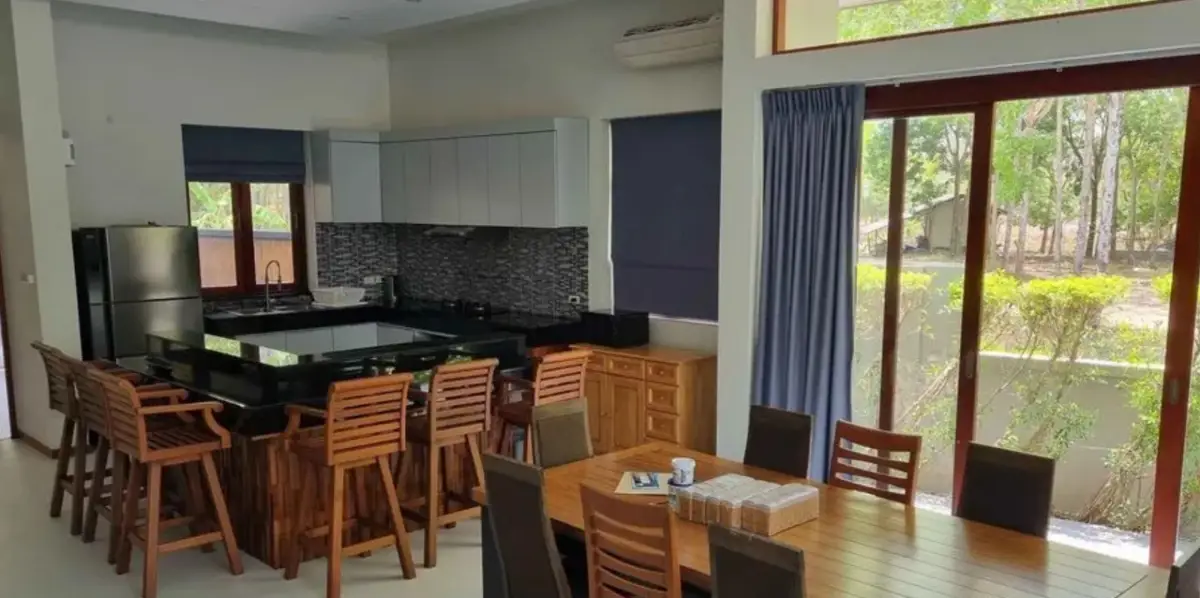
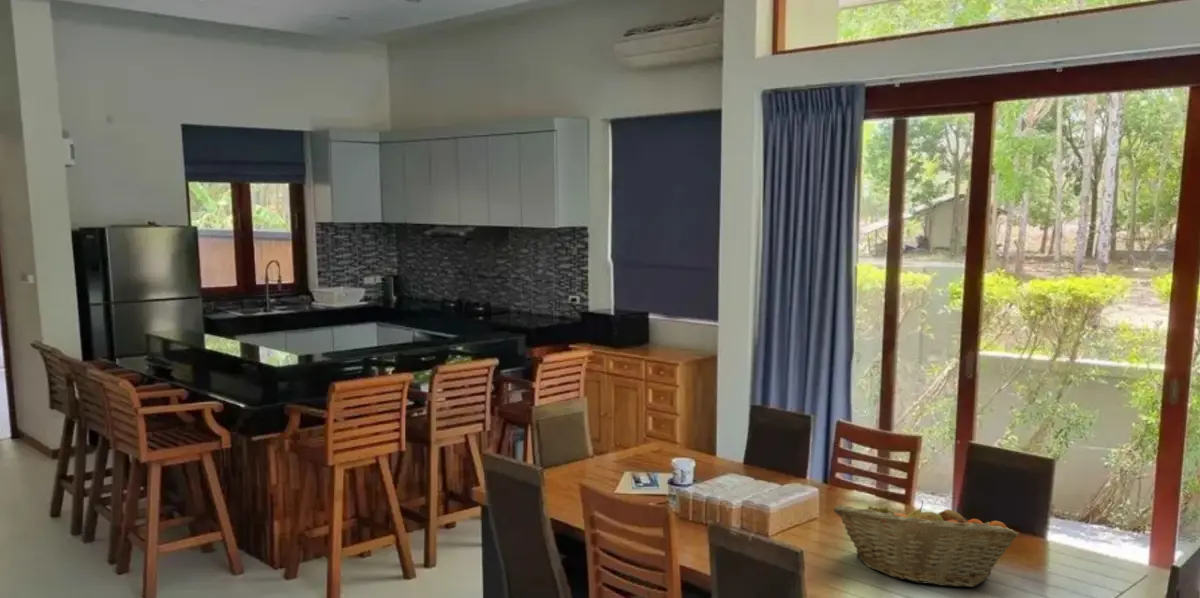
+ fruit basket (921, 533)
